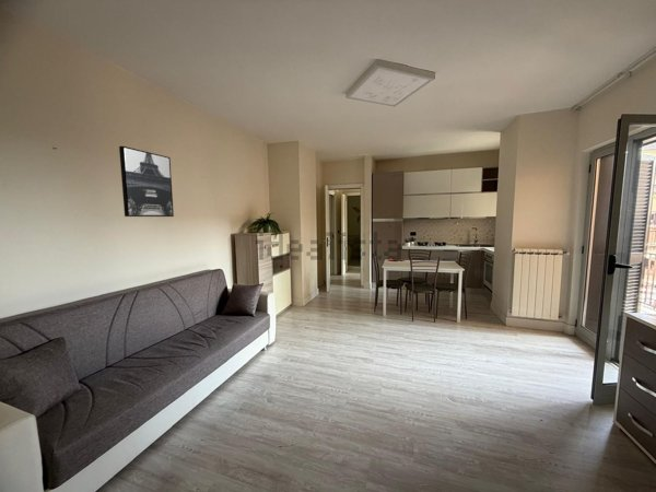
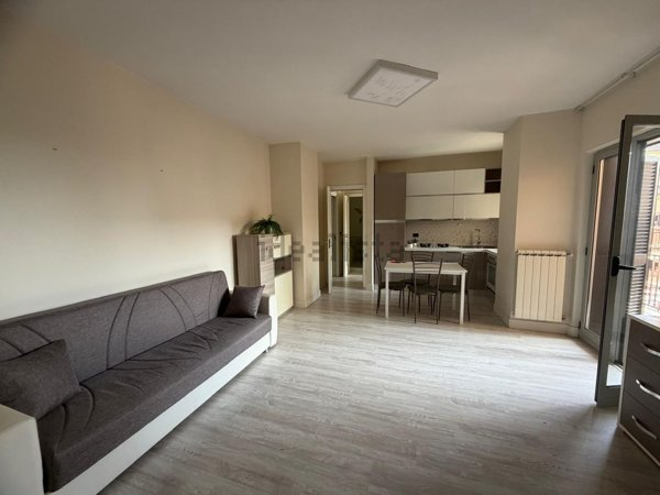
- wall art (149, 185)
